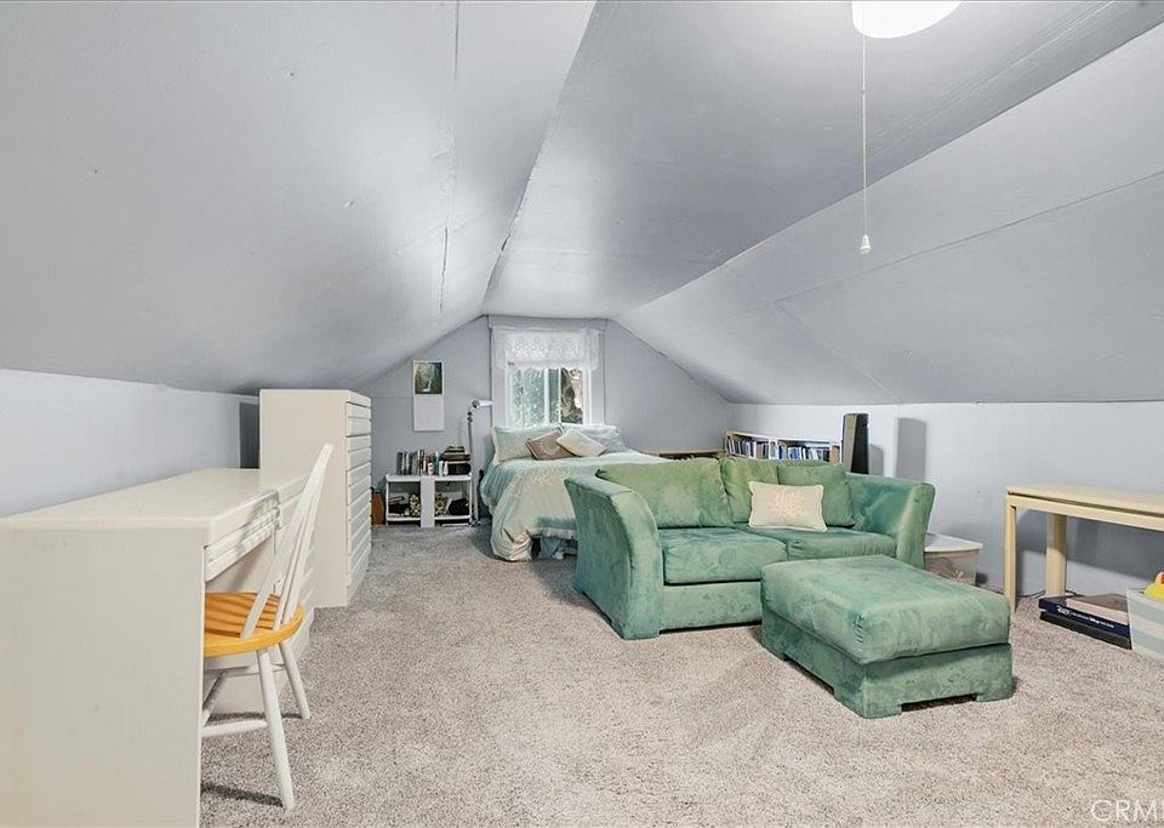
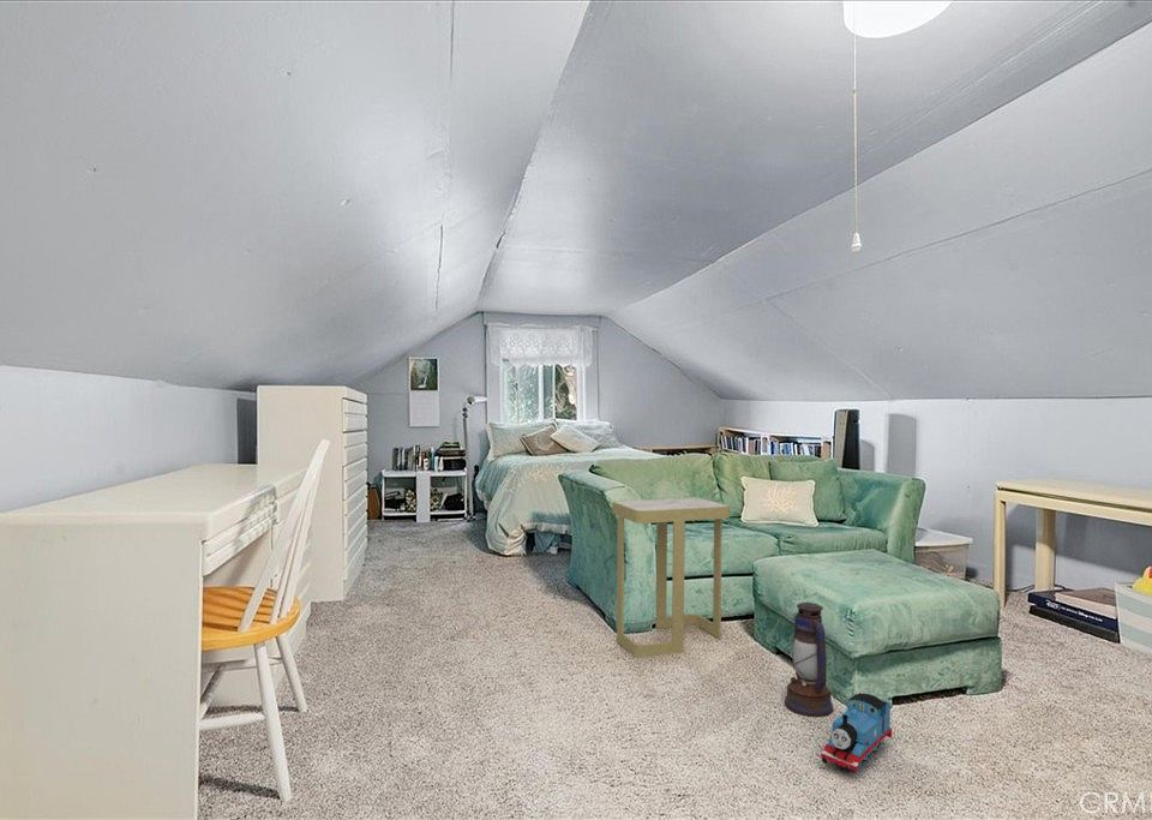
+ lantern (809, 654)
+ toy train (857, 730)
+ side table (666, 571)
